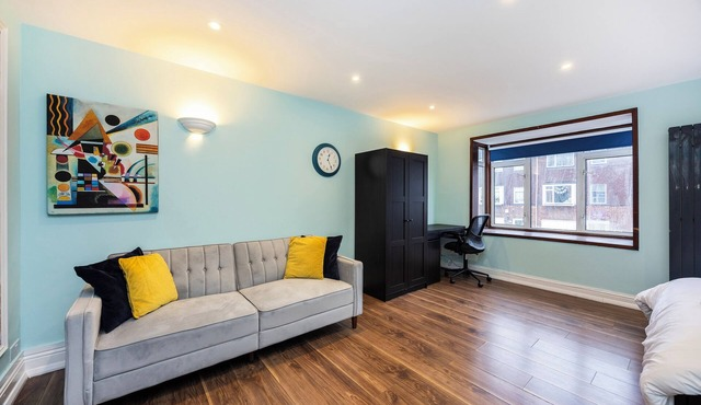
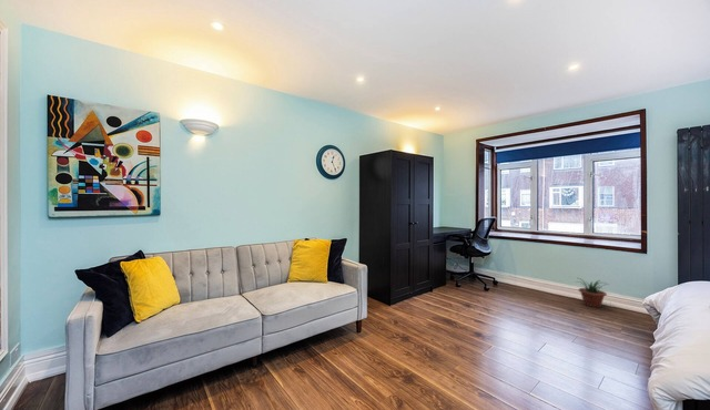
+ potted plant (591, 291)
